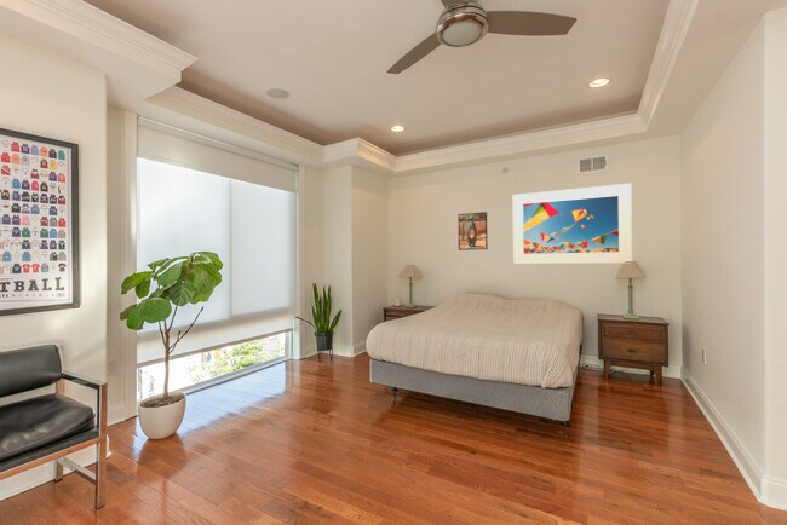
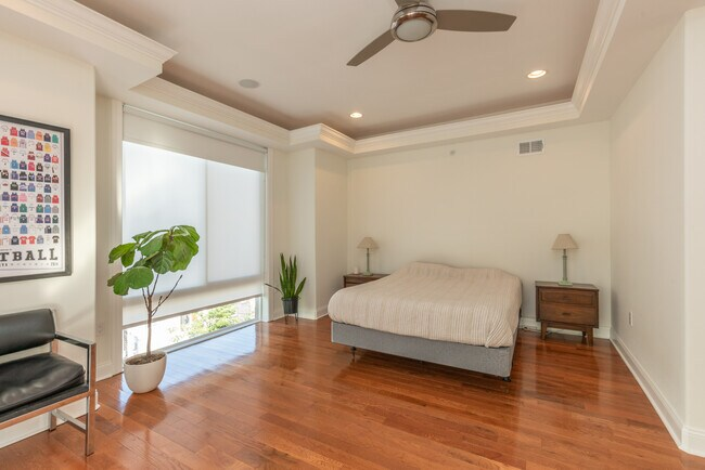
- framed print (472, 231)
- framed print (568, 226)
